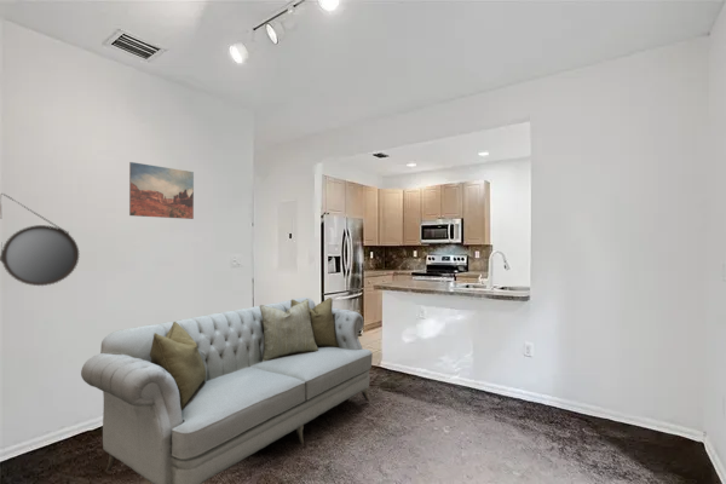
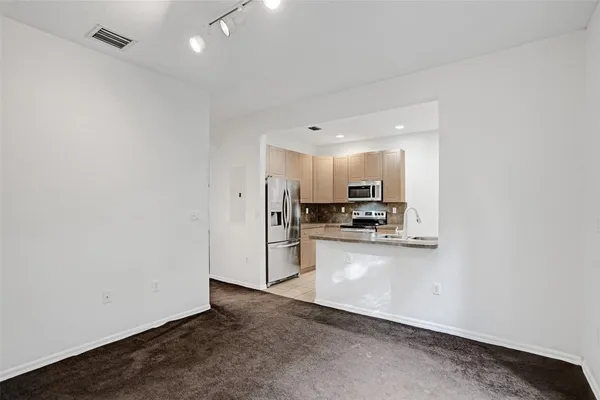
- home mirror (41, 241)
- wall art (163, 192)
- sofa (265, 368)
